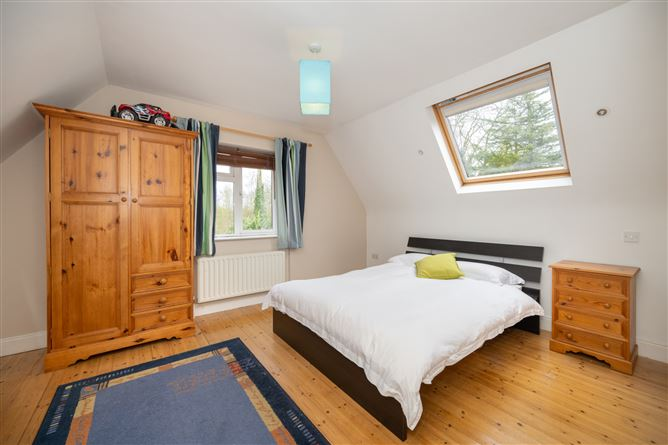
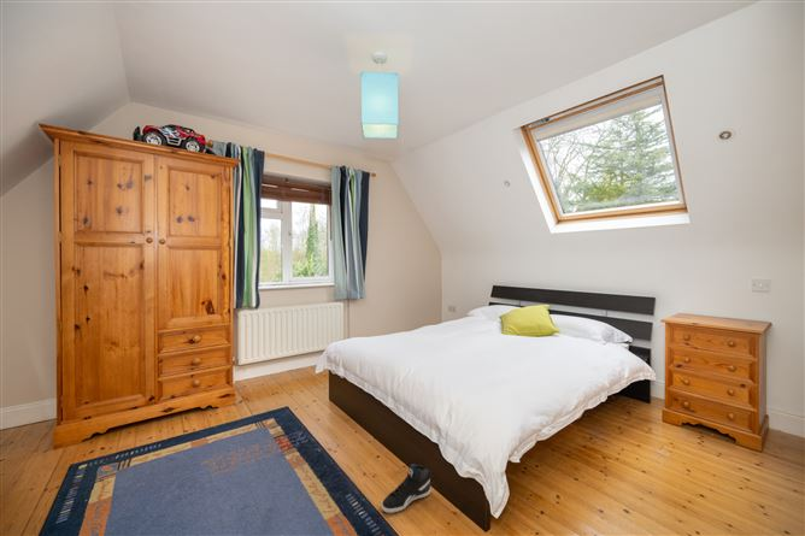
+ sneaker (405, 483)
